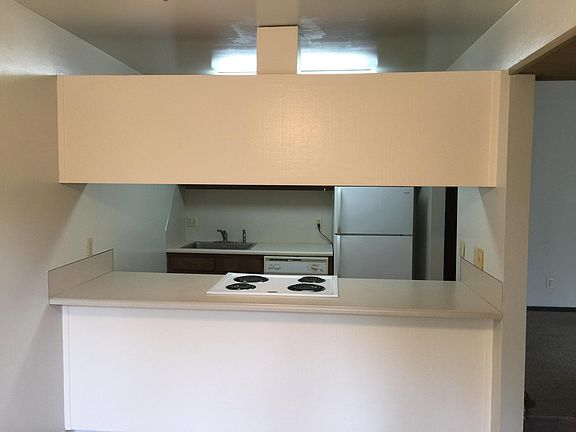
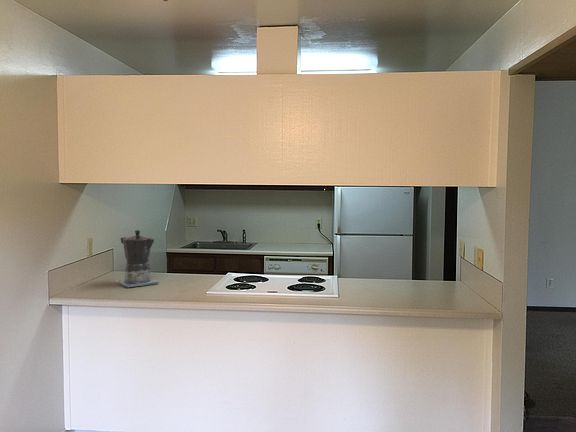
+ coffee maker (137, 256)
